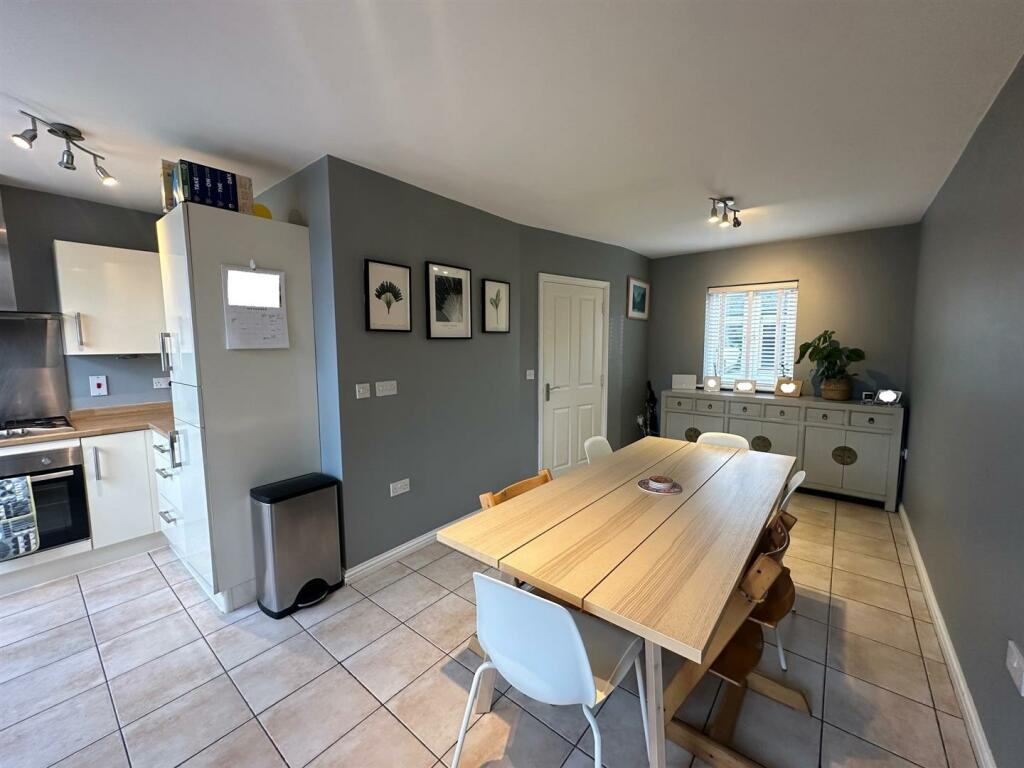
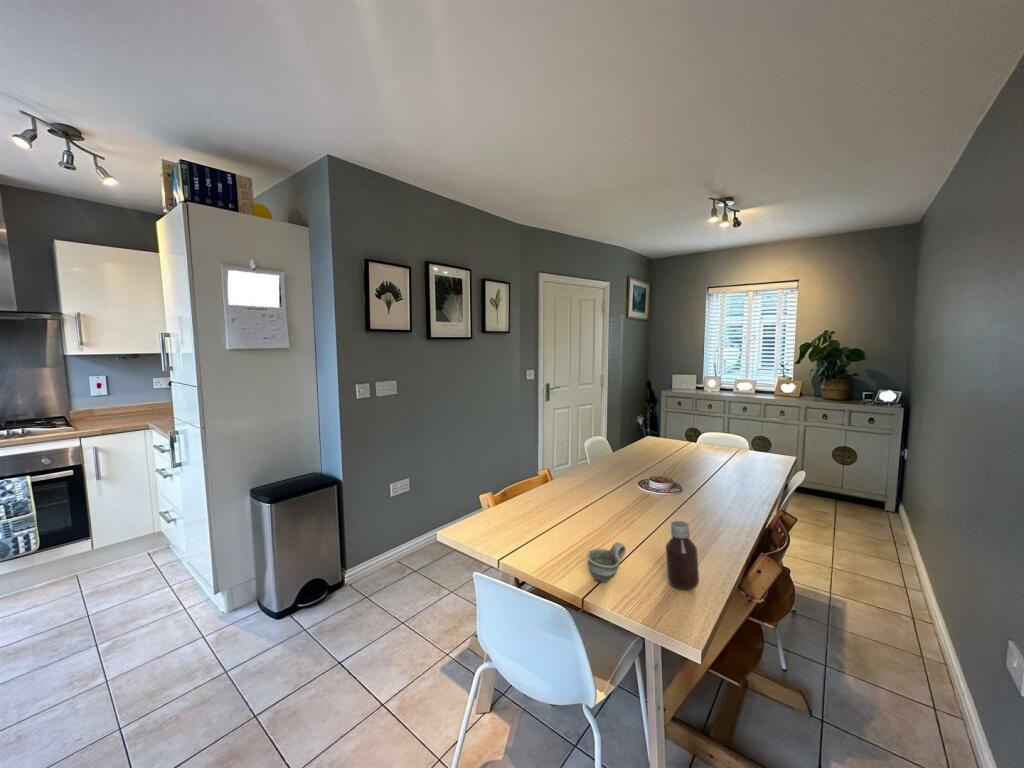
+ bottle (682, 554)
+ cup (606, 563)
